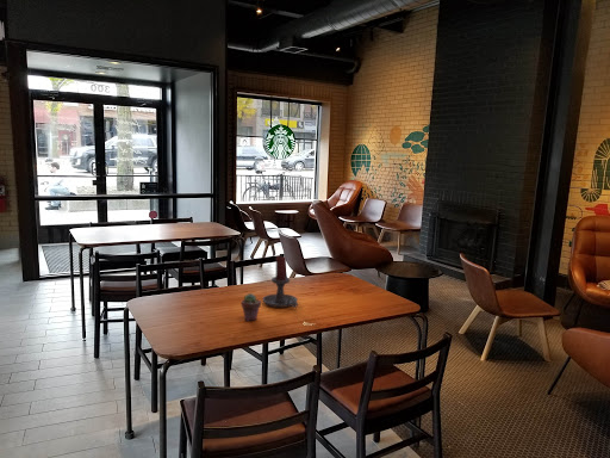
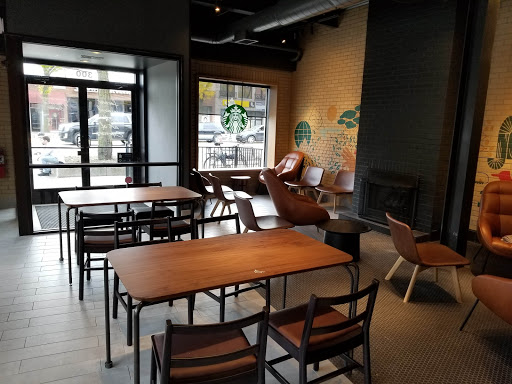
- candle holder (284, 280)
- potted succulent (250, 305)
